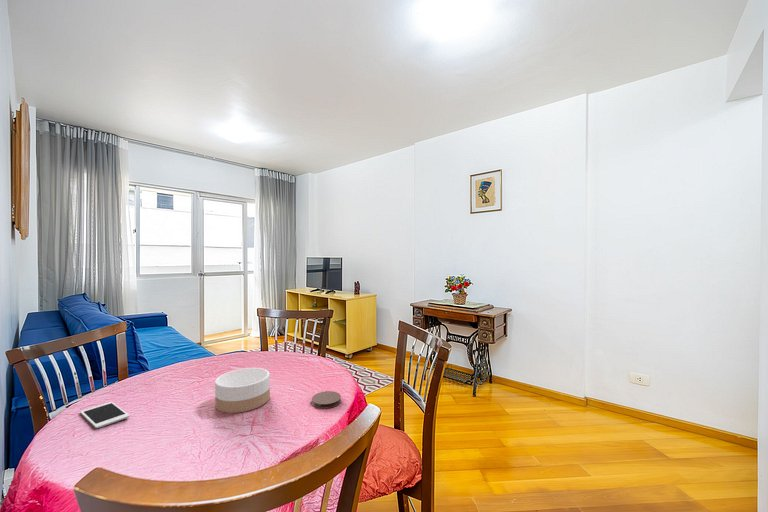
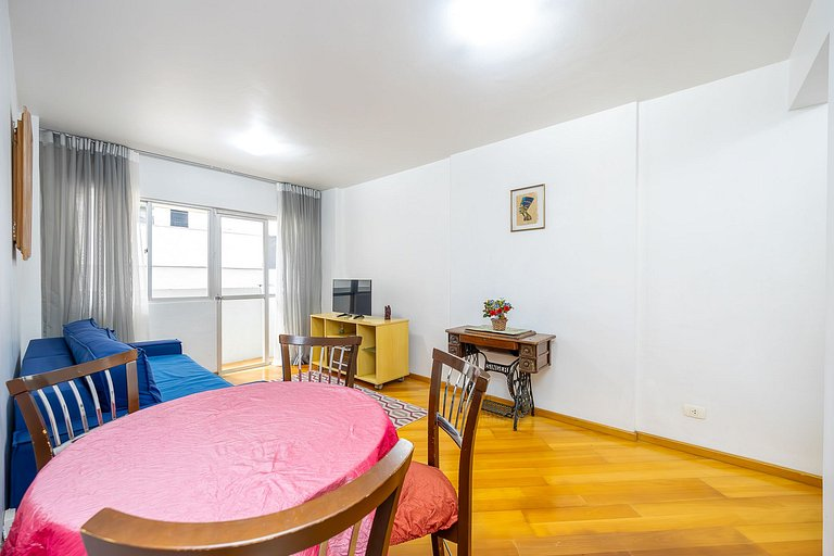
- bowl (243, 388)
- coaster (326, 399)
- cell phone (104, 414)
